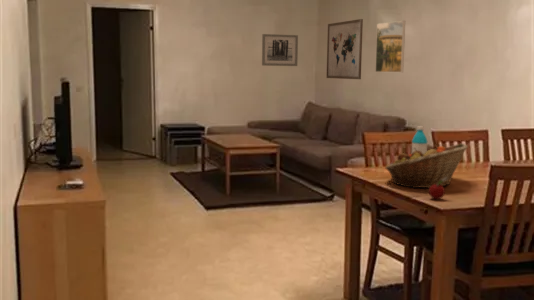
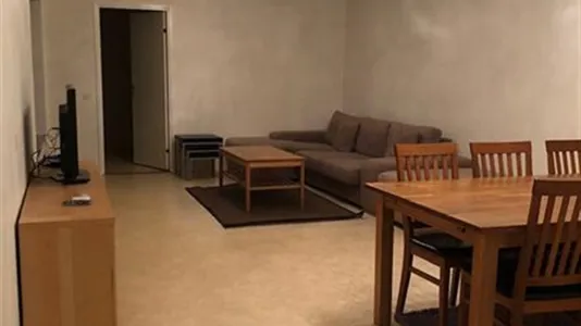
- wall art (280, 50)
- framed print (389, 47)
- wall art (343, 50)
- water bottle (419, 147)
- fruit basket (426, 163)
- fruit (437, 187)
